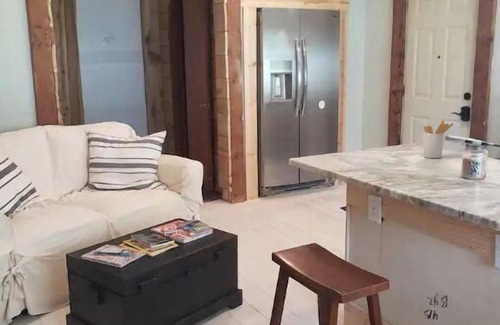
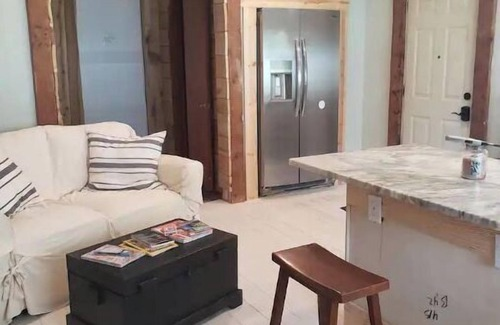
- utensil holder (437, 139)
